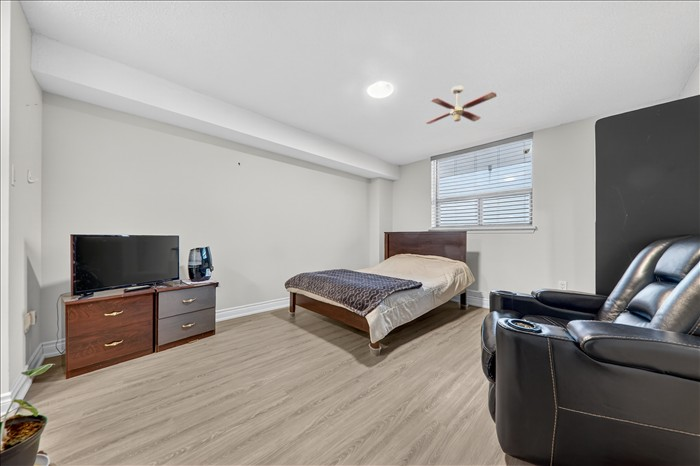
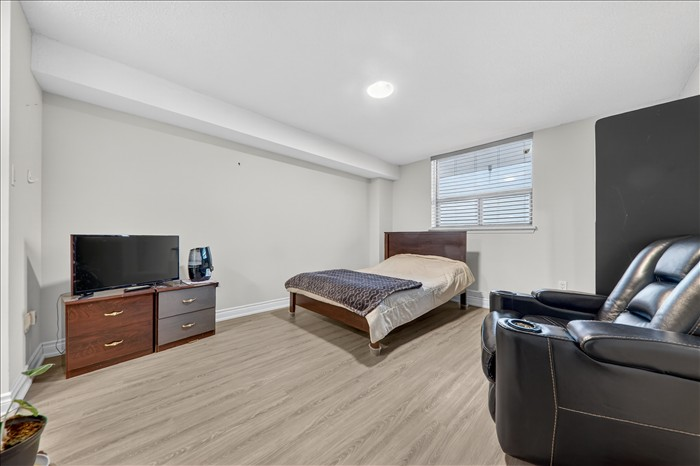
- ceiling fan (457, 105)
